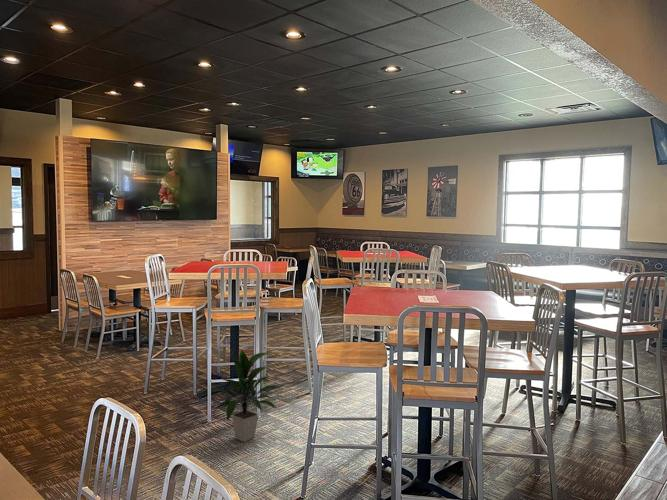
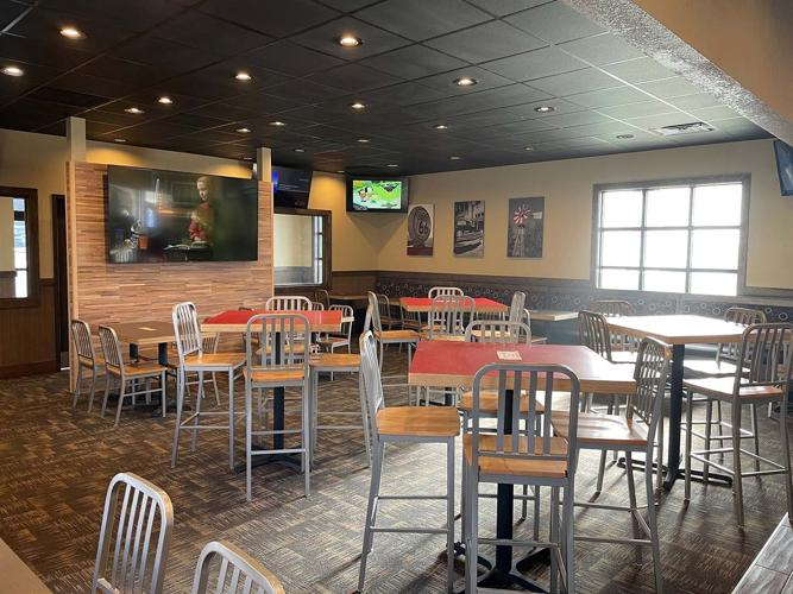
- indoor plant (244, 392)
